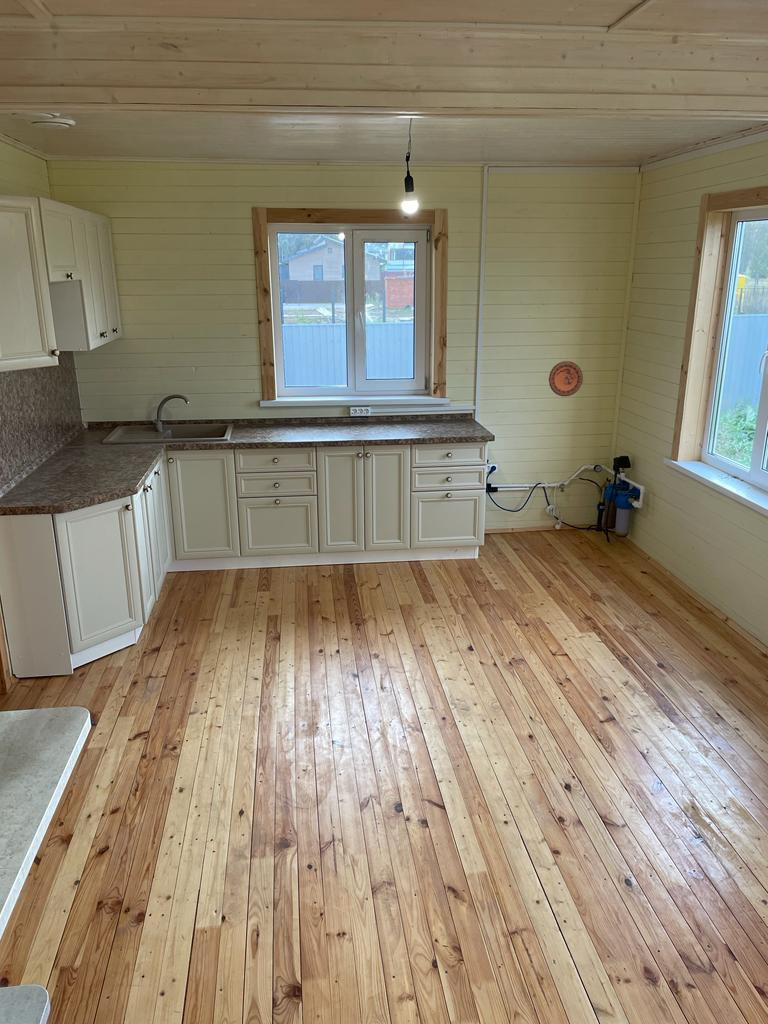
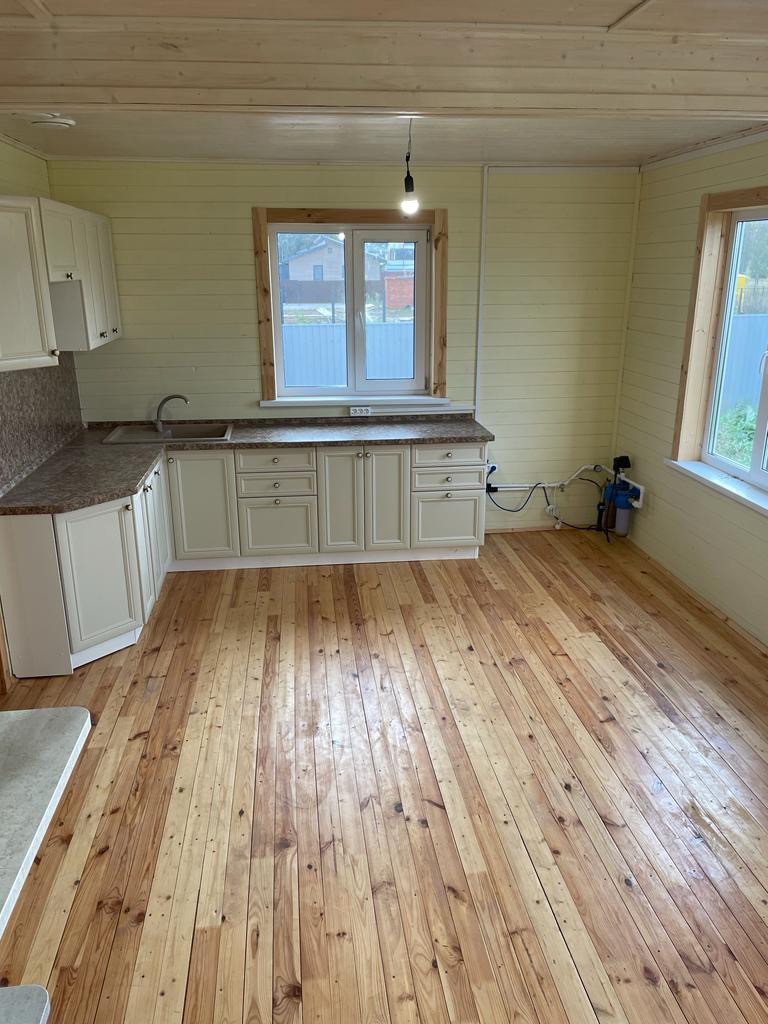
- decorative plate (565, 378)
